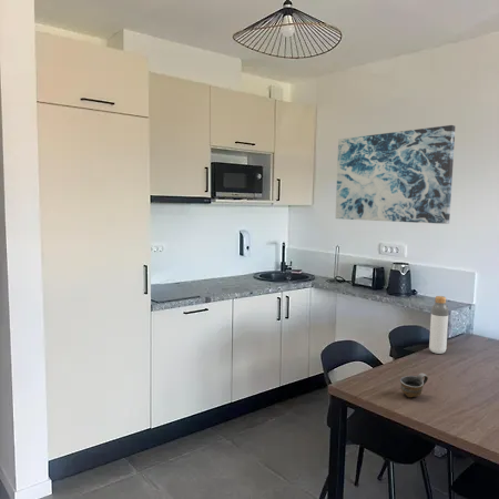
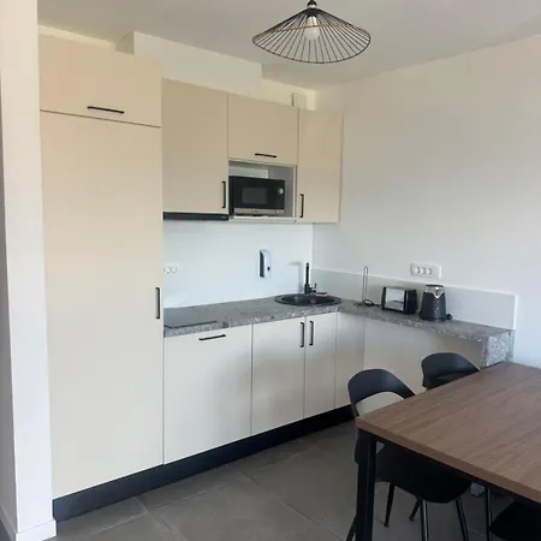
- bottle (438, 324)
- wall art (388, 177)
- cup (414, 385)
